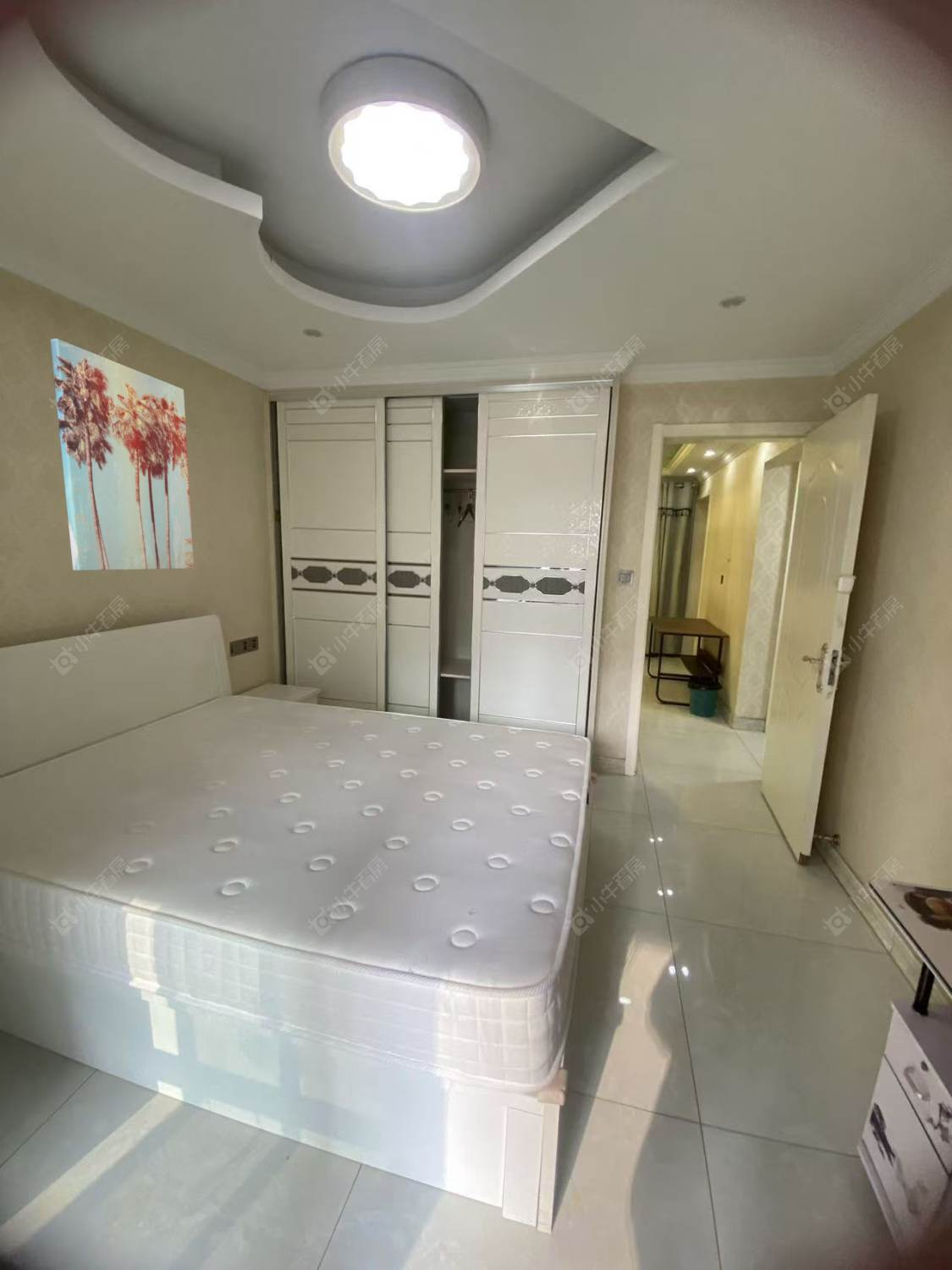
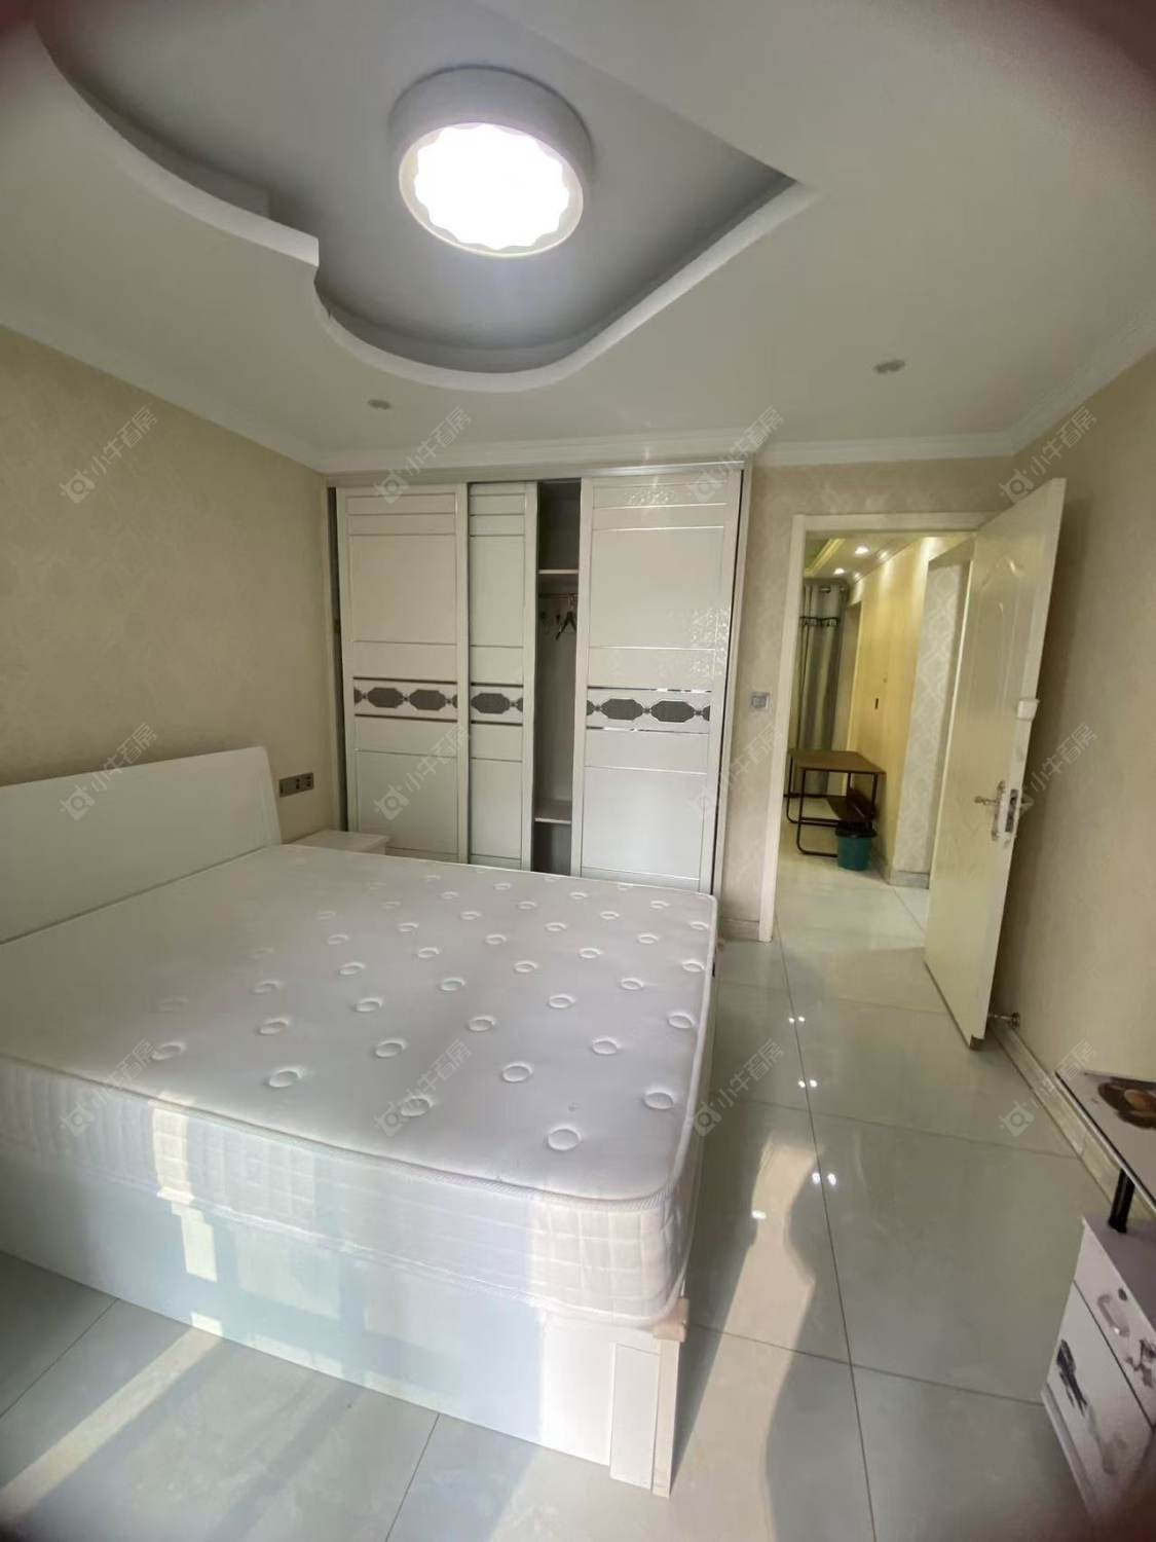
- wall art (133, 471)
